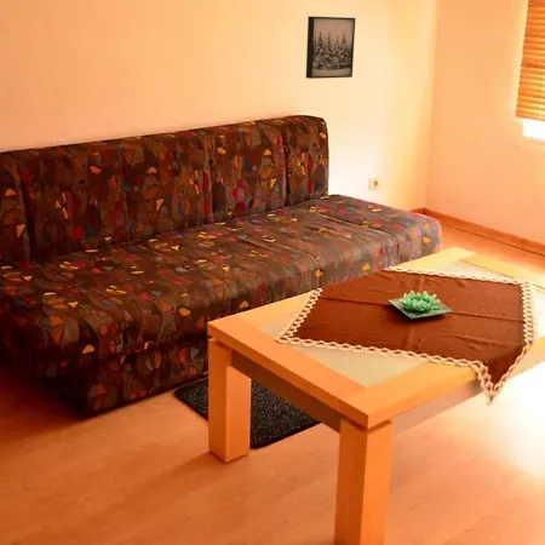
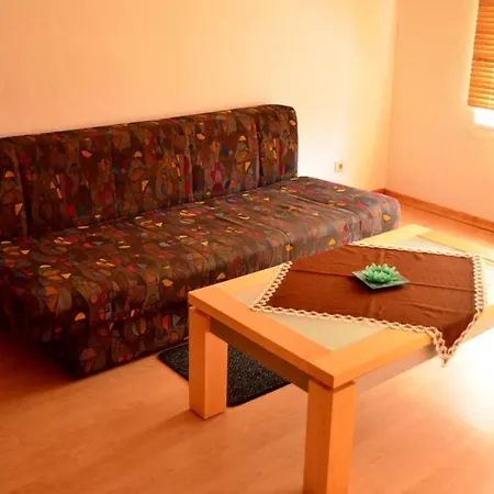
- wall art (331, 47)
